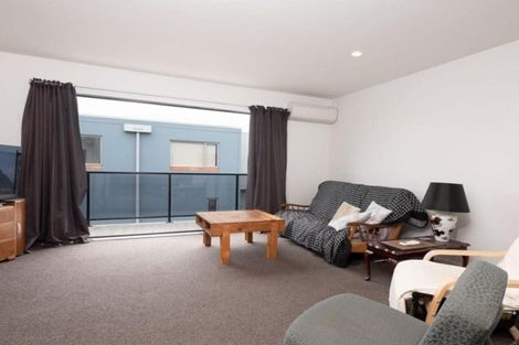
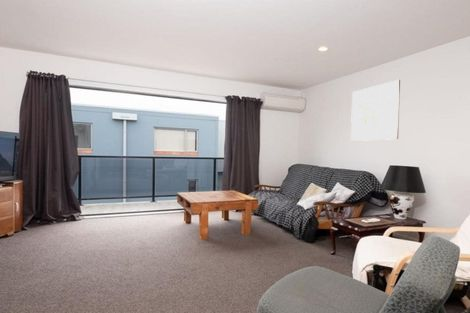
+ wall art (373, 113)
